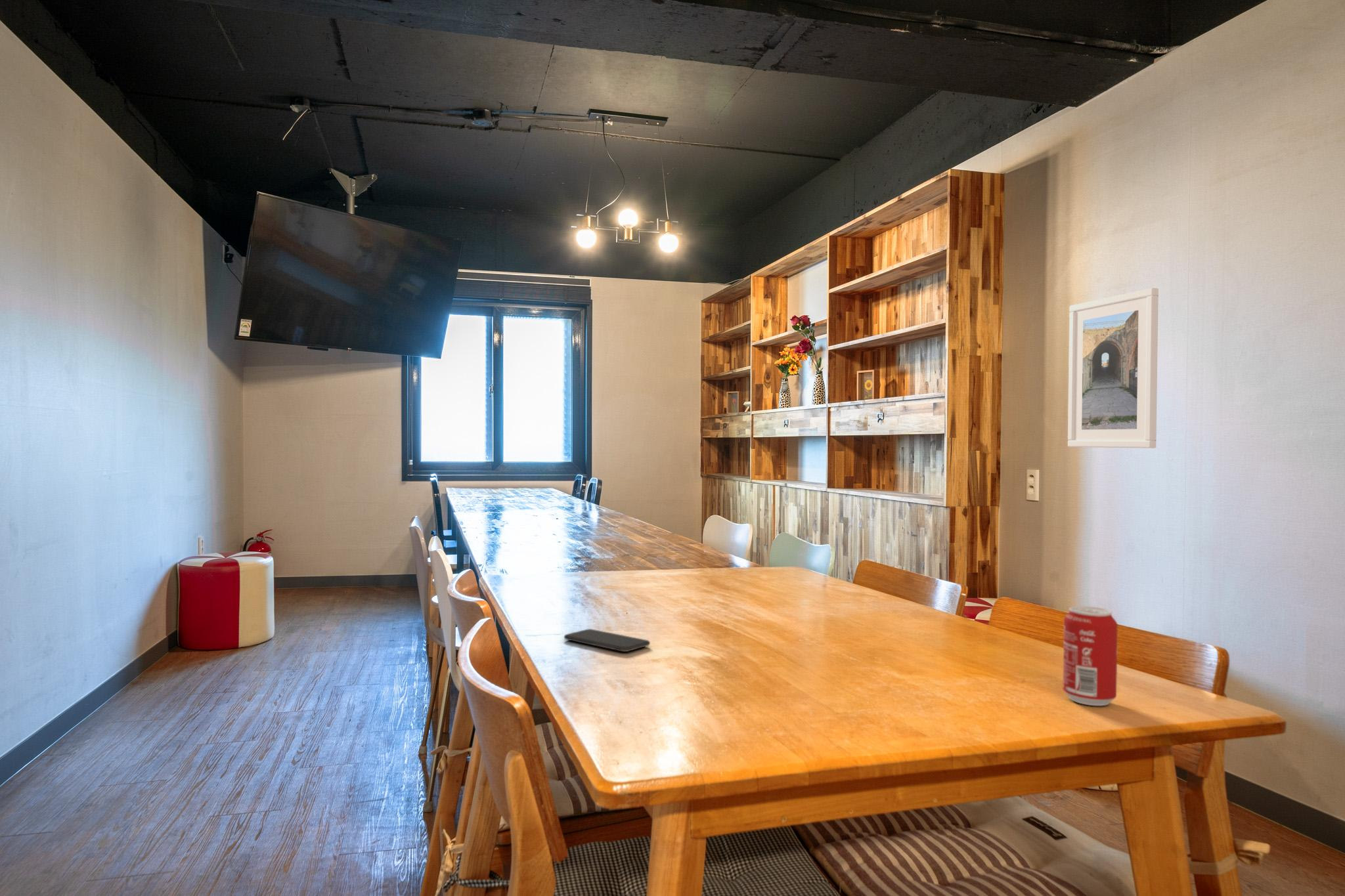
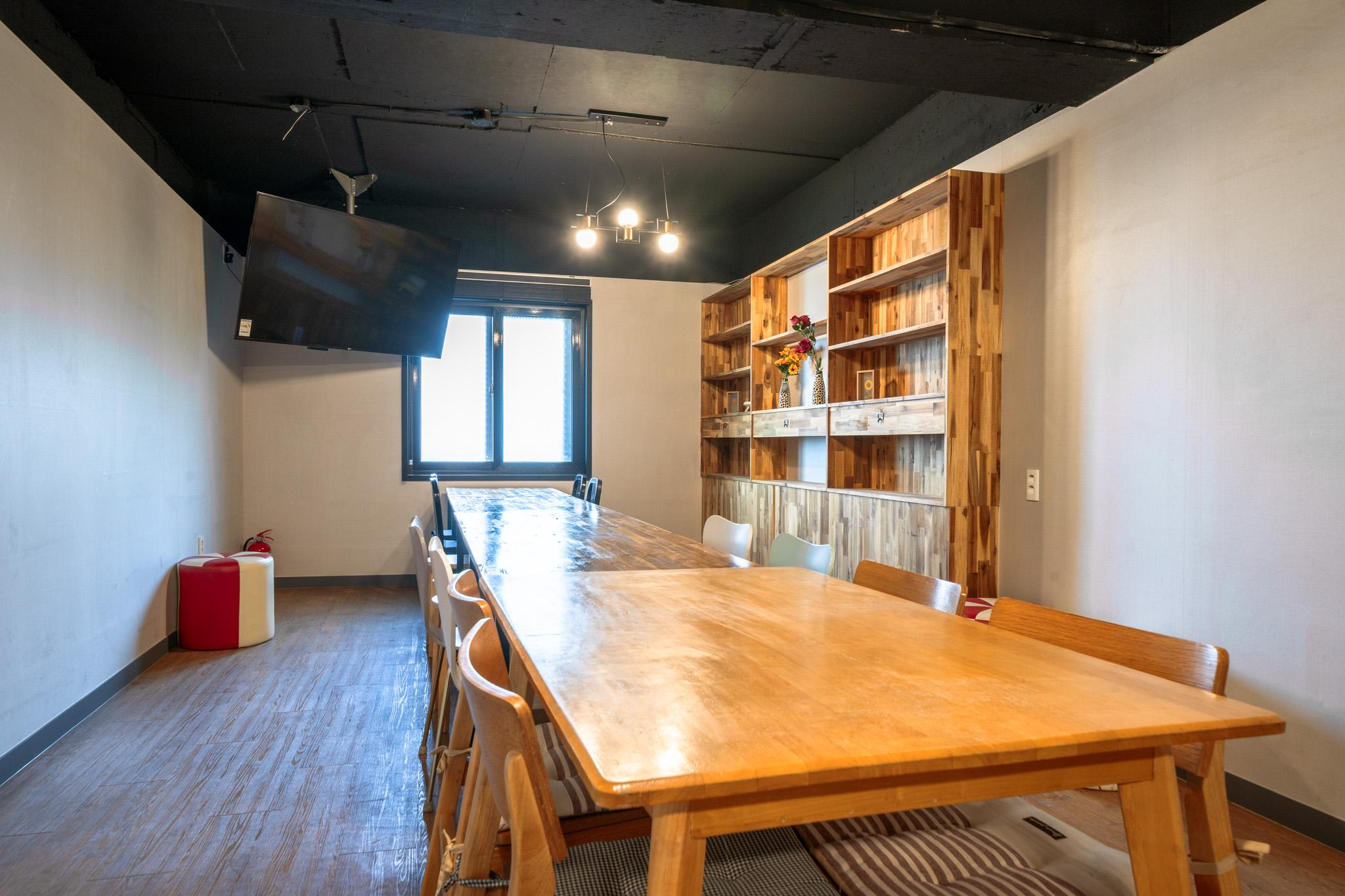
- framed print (1110, 372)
- beverage can (1090, 654)
- smartphone (606, 639)
